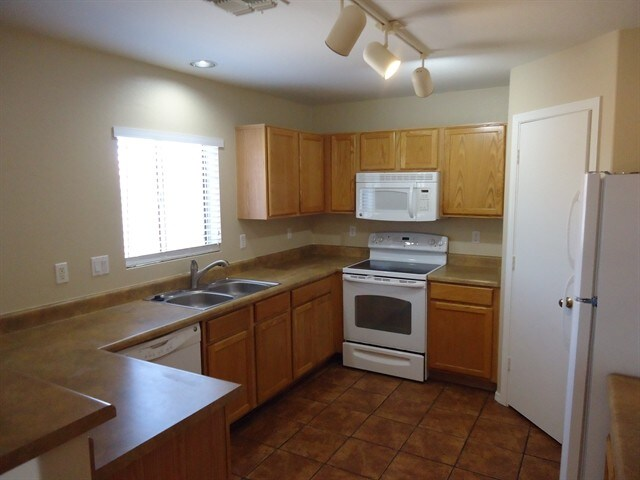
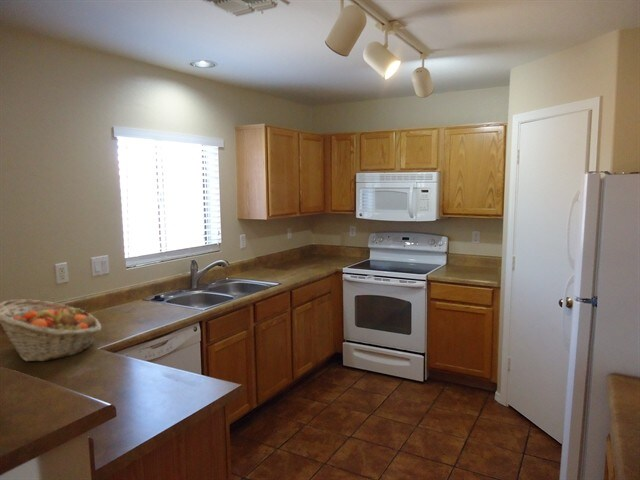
+ fruit basket (49, 324)
